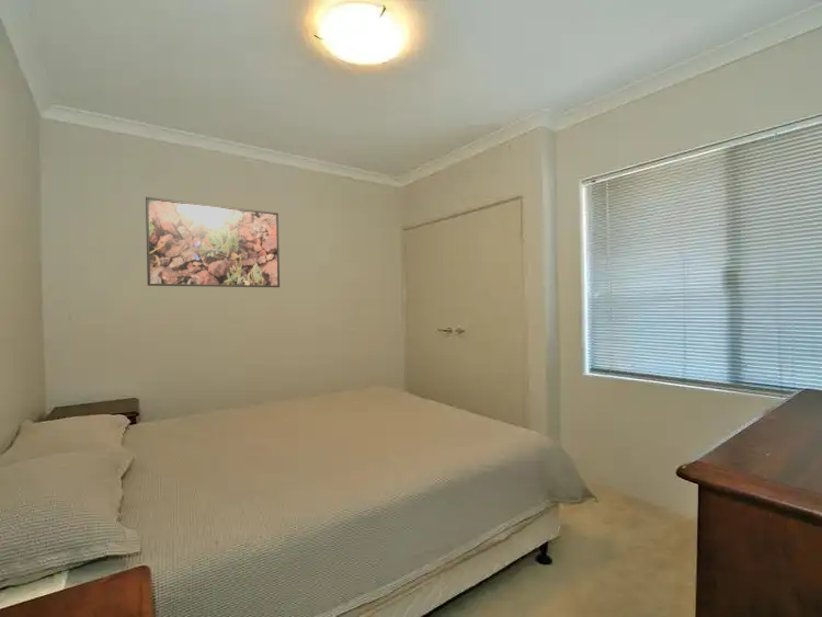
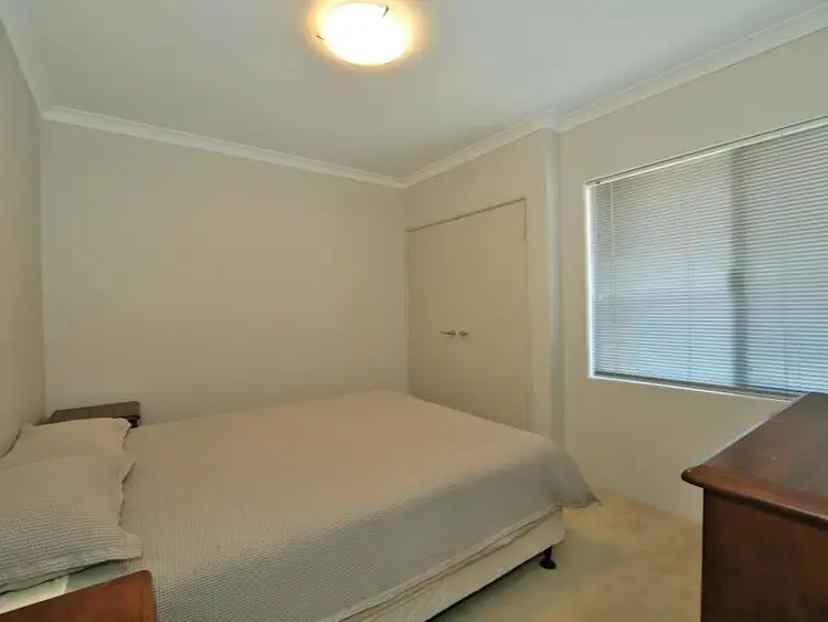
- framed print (218, 245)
